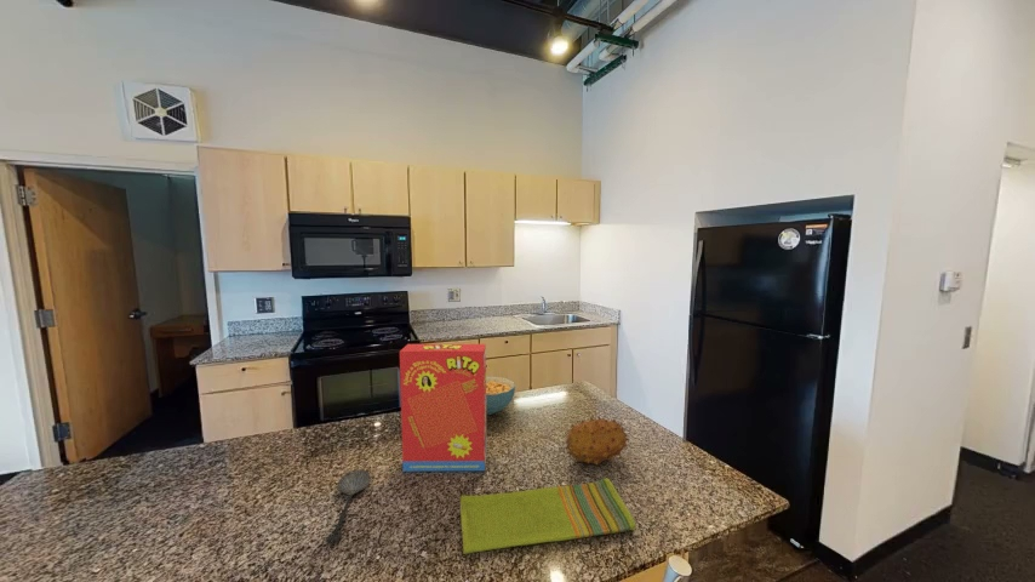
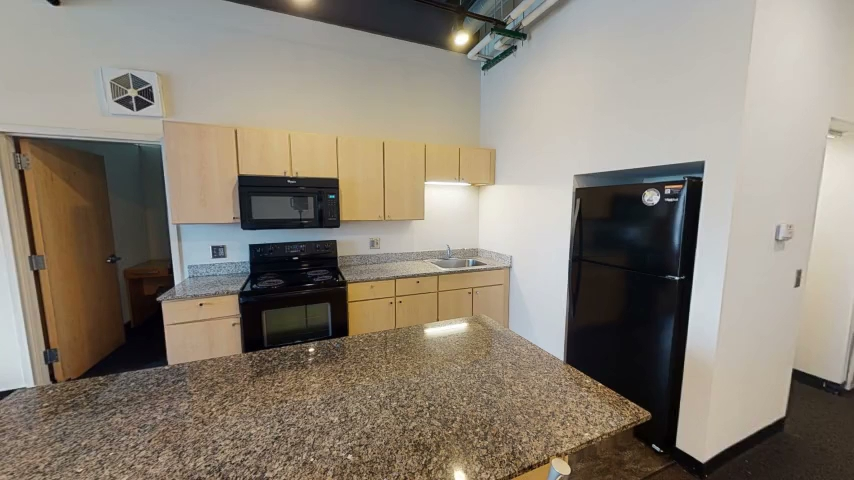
- cereal bowl (487, 398)
- dish towel (544, 512)
- spoon (347, 503)
- cereal box (445, 405)
- fruit (596, 439)
